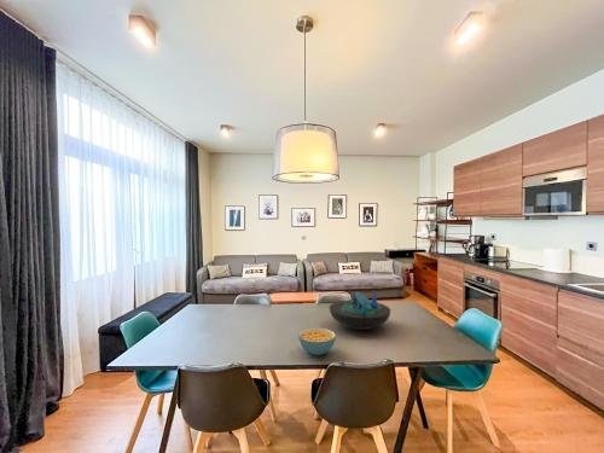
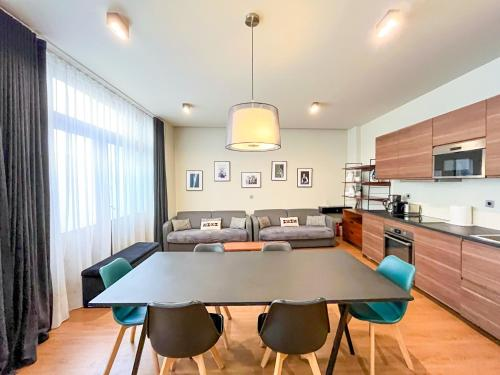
- decorative bowl (359, 308)
- cereal bowl (316, 343)
